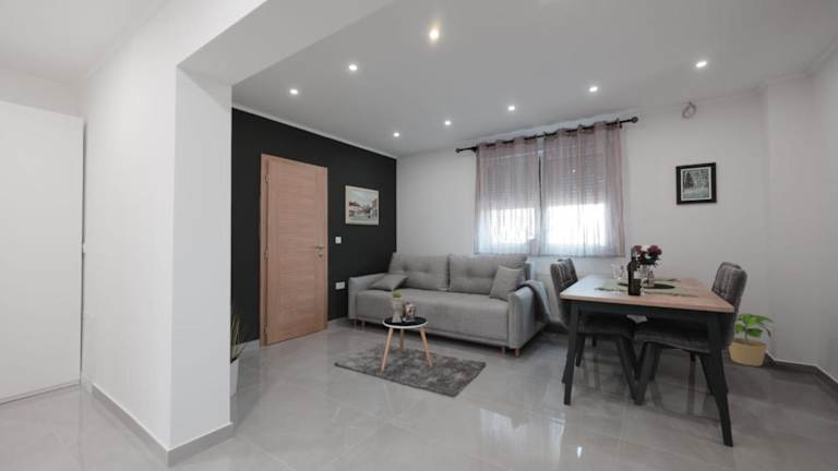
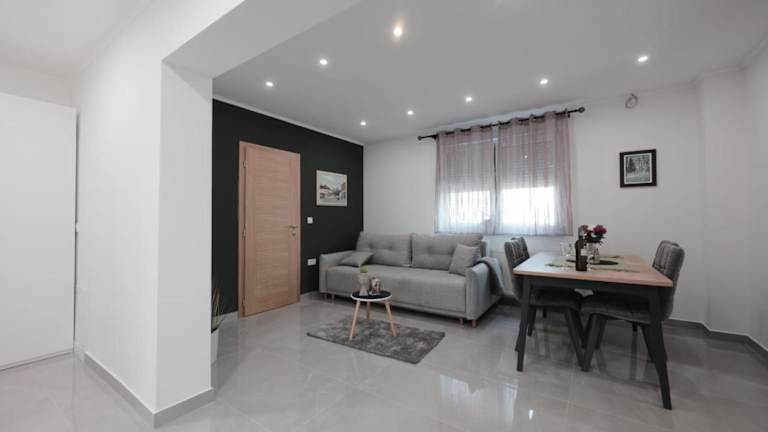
- potted plant (743, 338)
